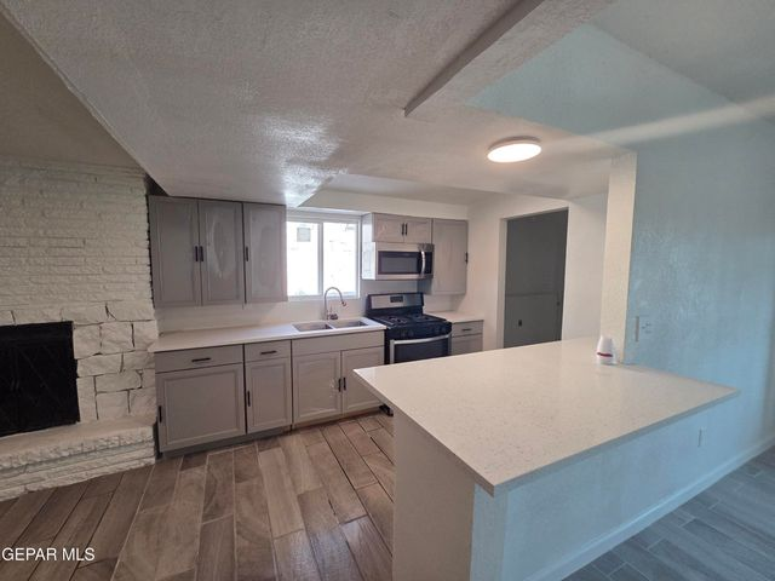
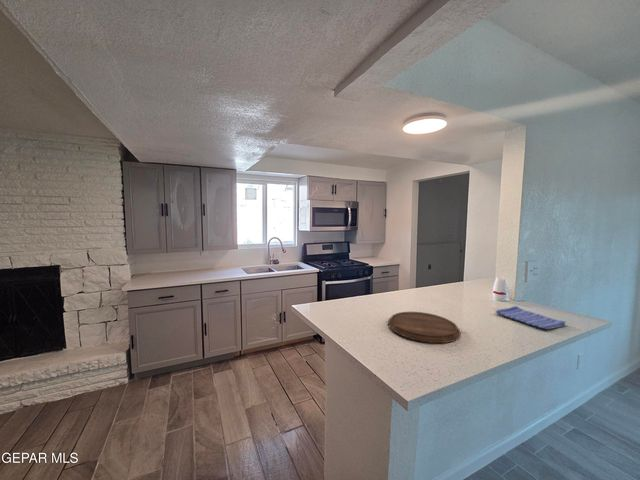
+ dish towel (528, 316)
+ cutting board (422, 324)
